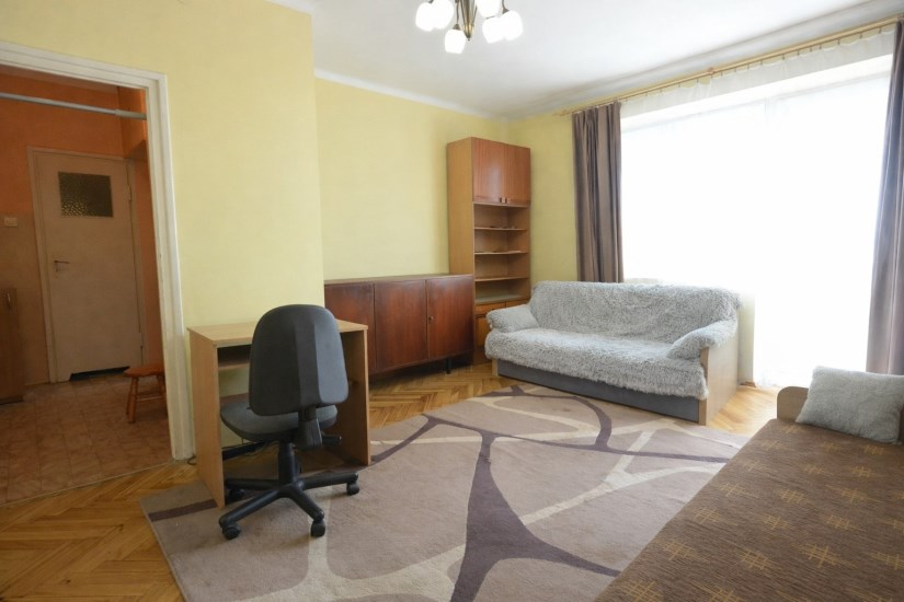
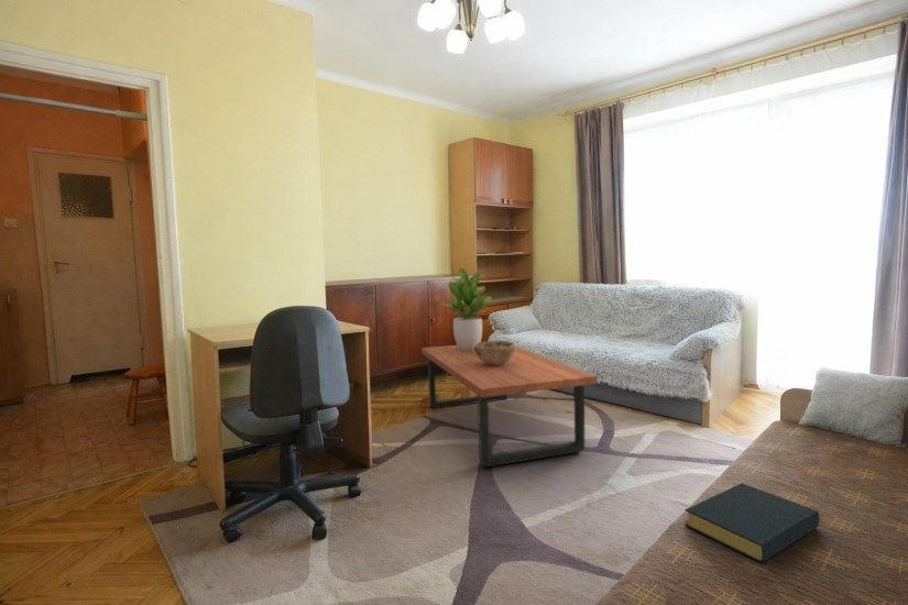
+ potted plant (469, 308)
+ hardback book (751, 518)
+ coffee table (494, 393)
+ decorative bowl (494, 353)
